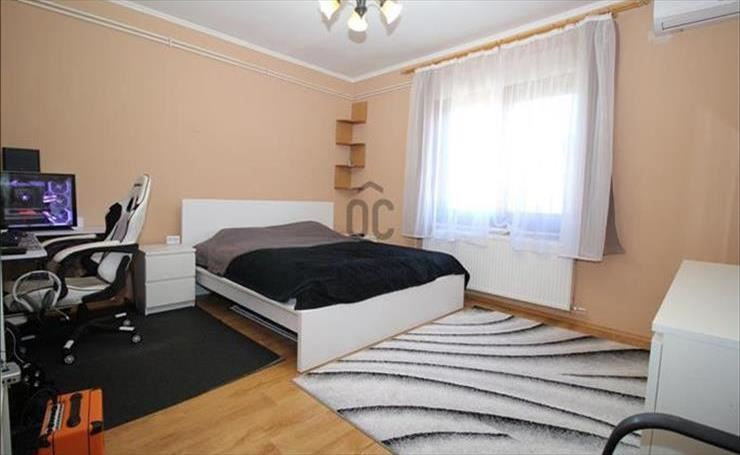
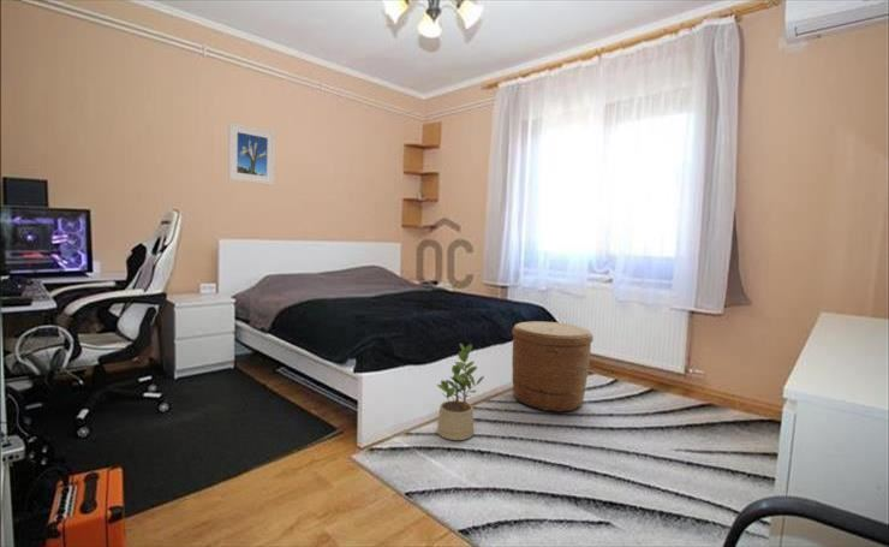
+ basket (549, 363)
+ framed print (252, 154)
+ potted plant (455, 386)
